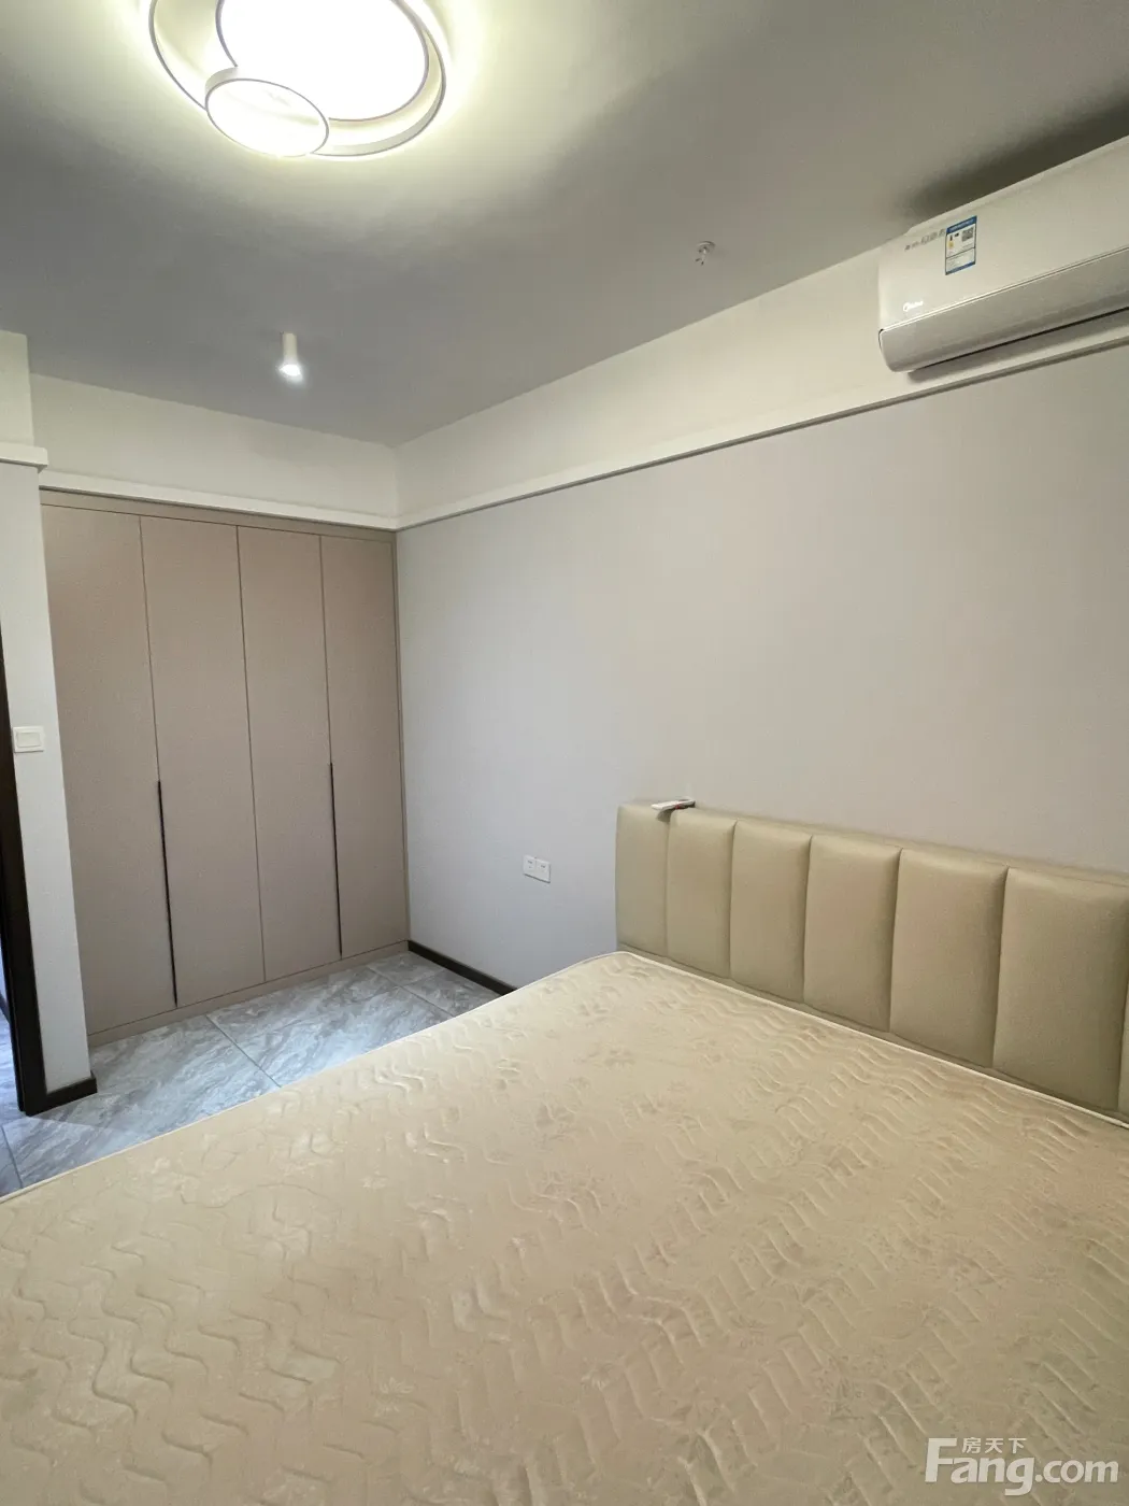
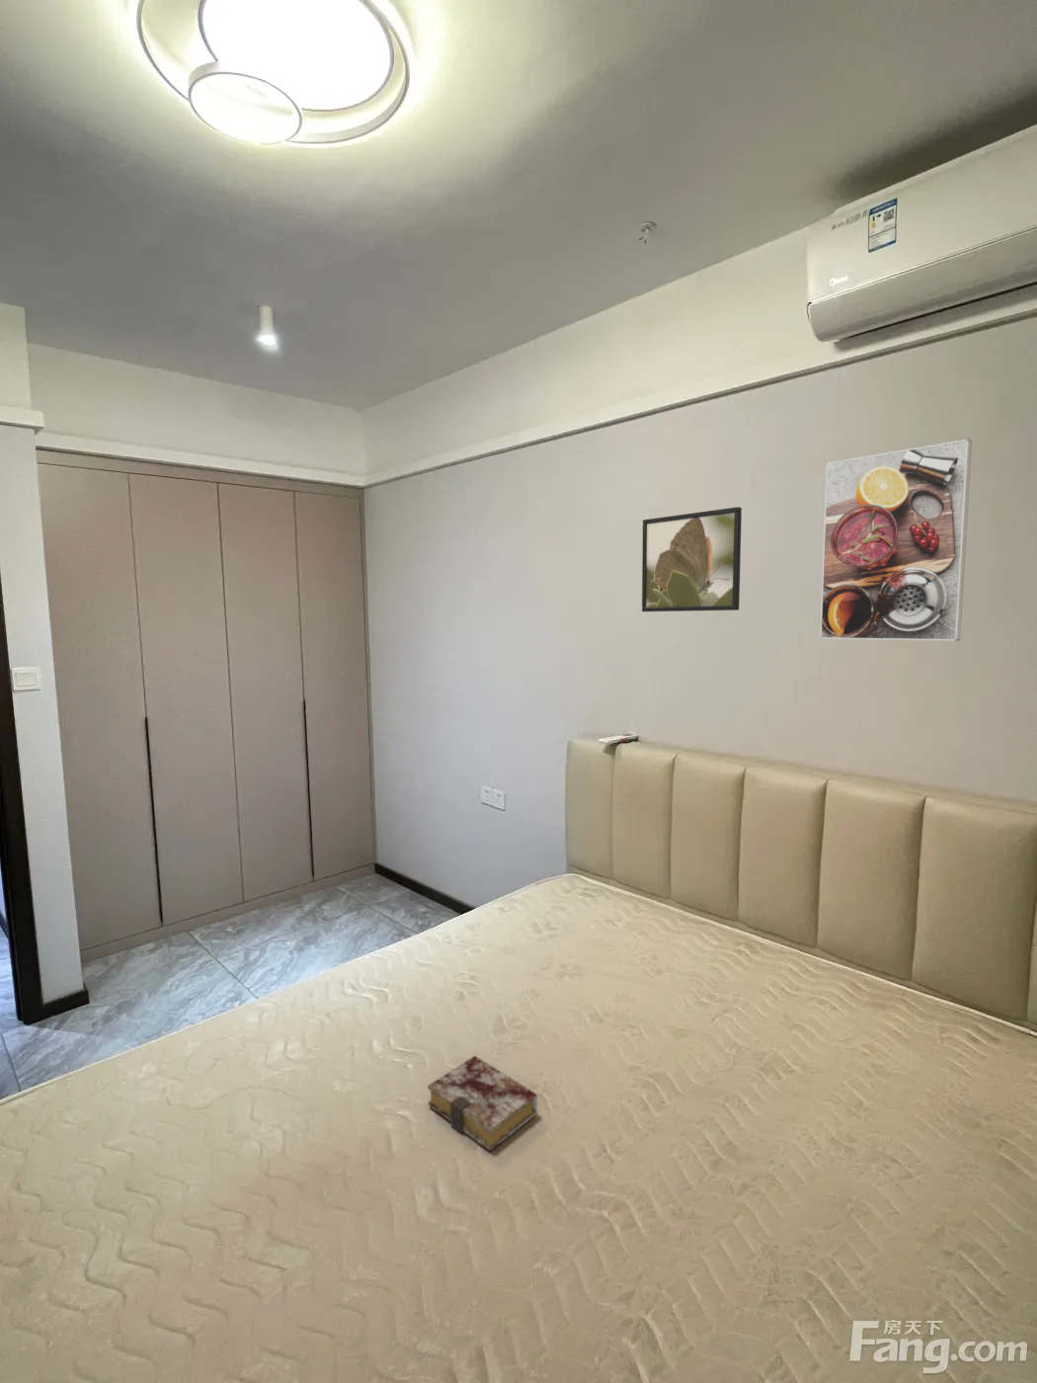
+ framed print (890, 548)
+ book (481, 1100)
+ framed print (688, 562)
